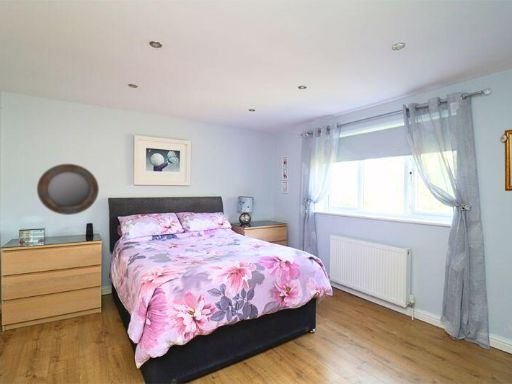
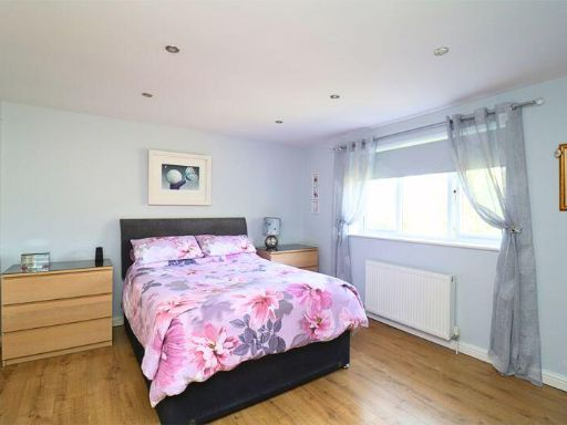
- home mirror (69, 189)
